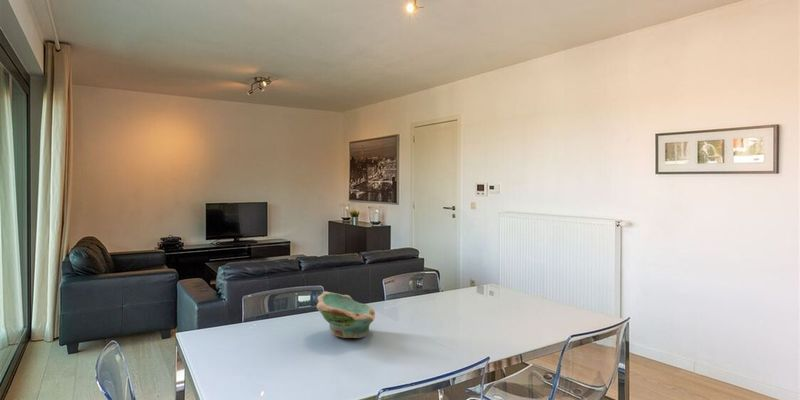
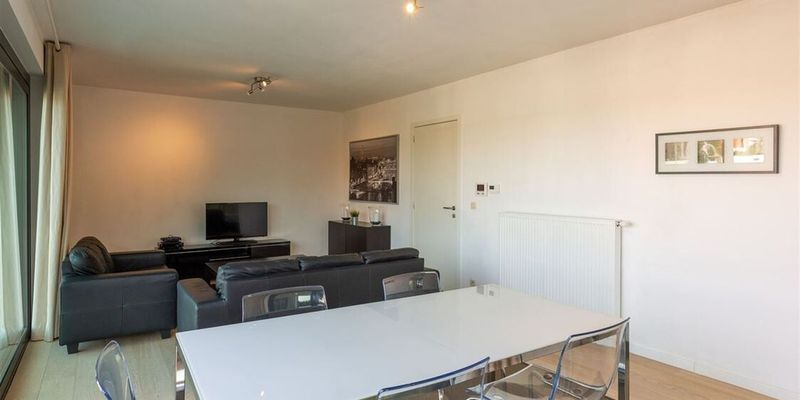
- bowl (346, 314)
